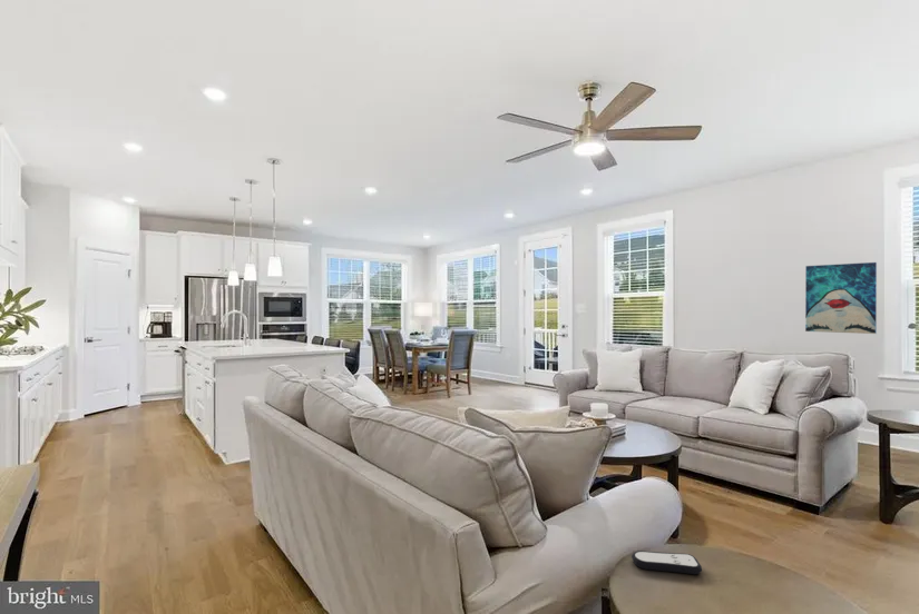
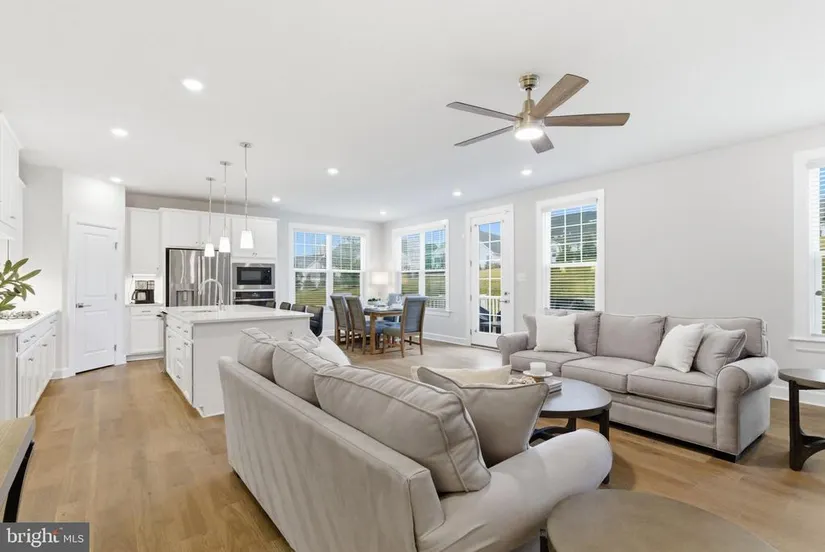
- remote control (665, 561)
- wall art (839, 298)
